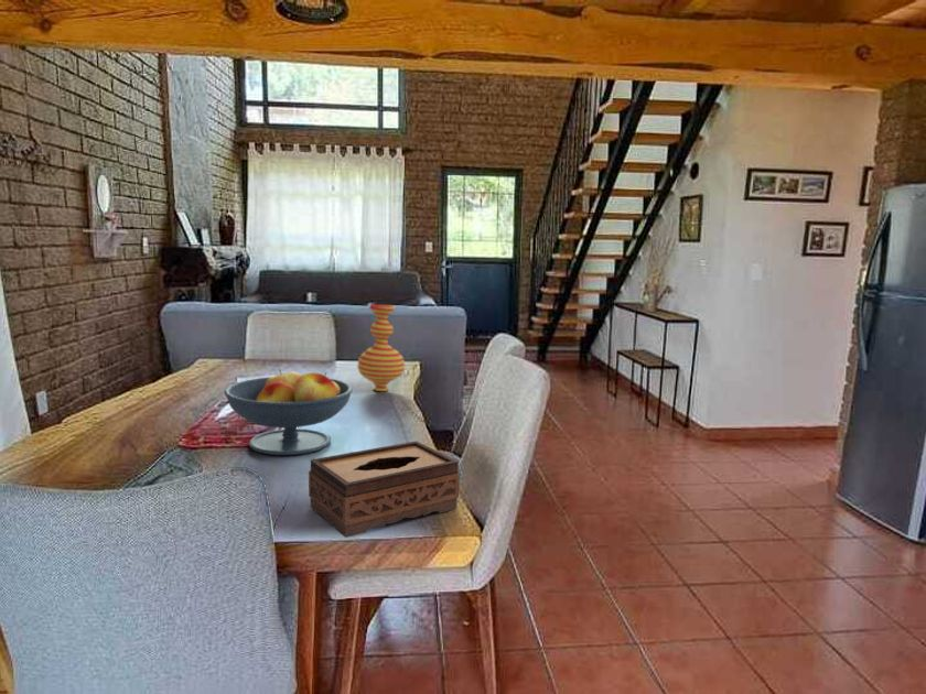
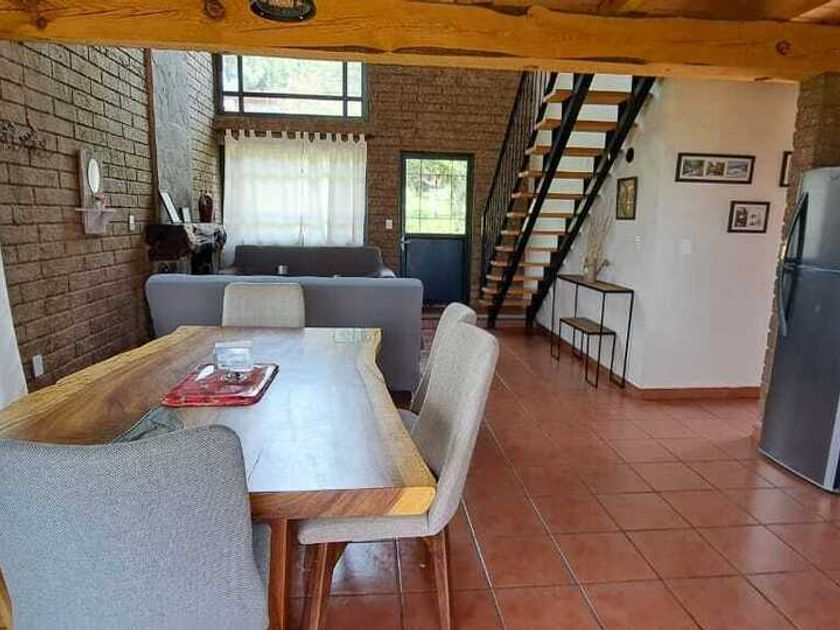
- tissue box (384, 484)
- fruit bowl (290, 405)
- vase (381, 347)
